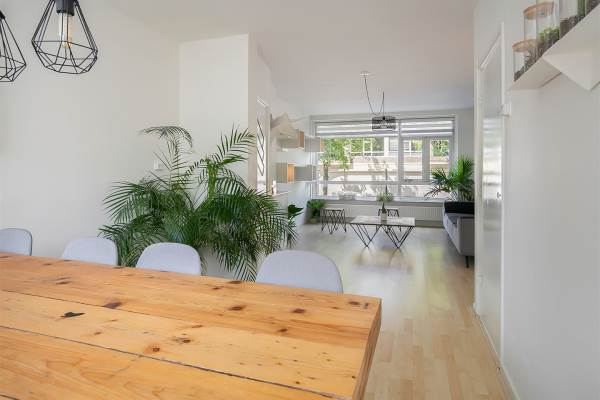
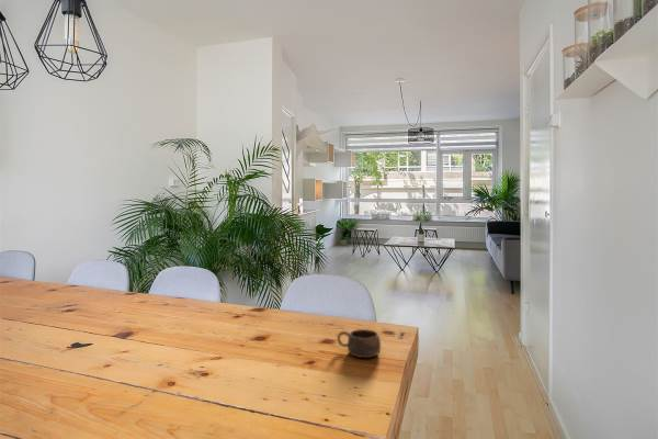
+ cup (359, 341)
